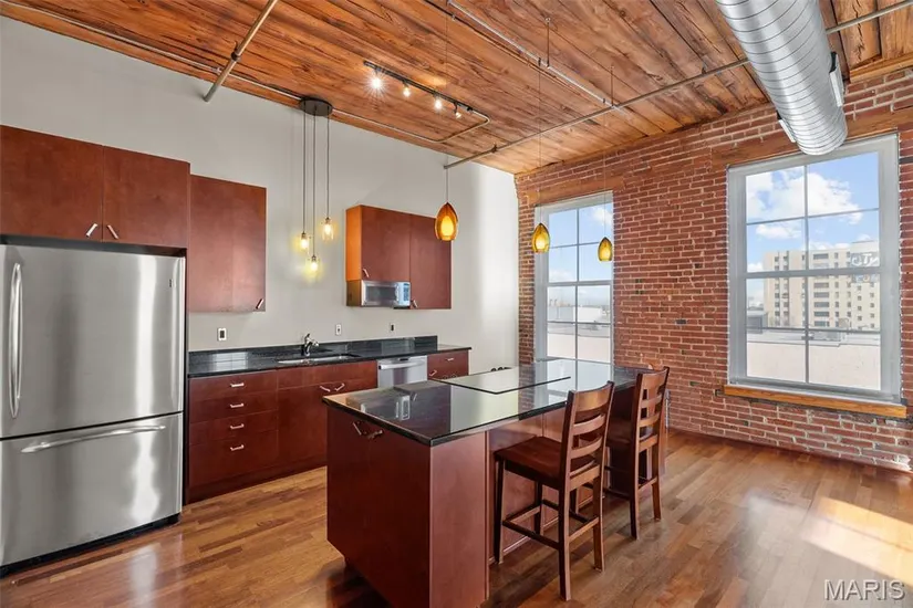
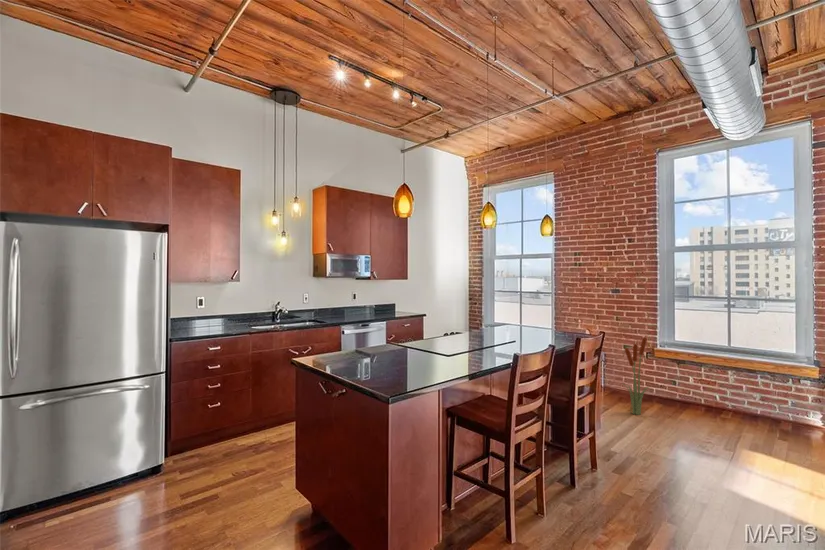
+ decorative plant (638, 373)
